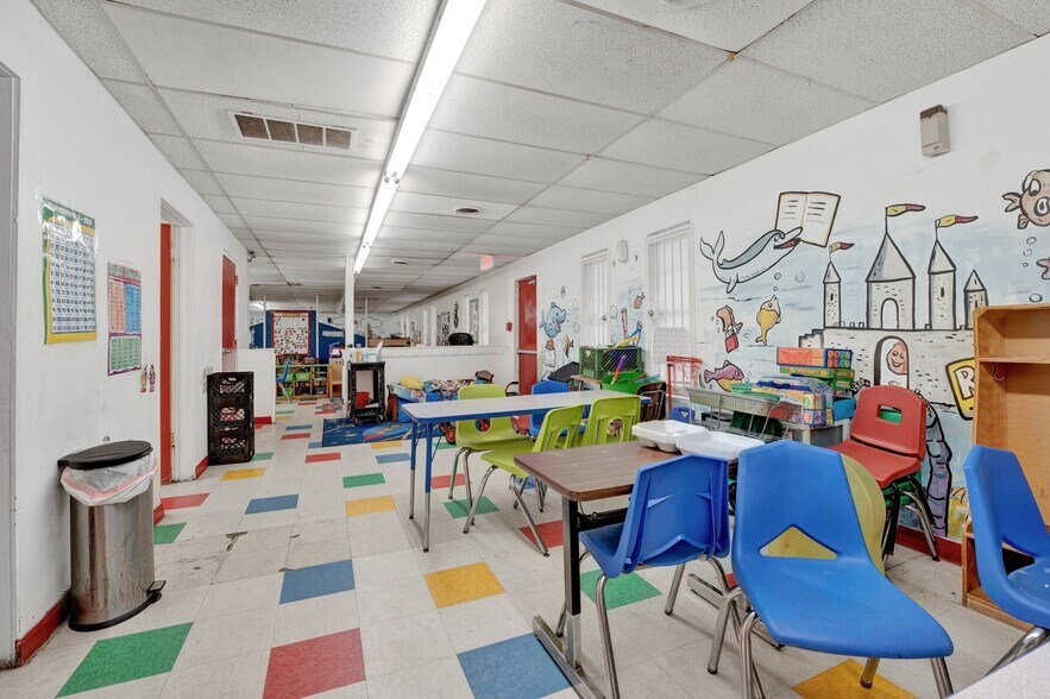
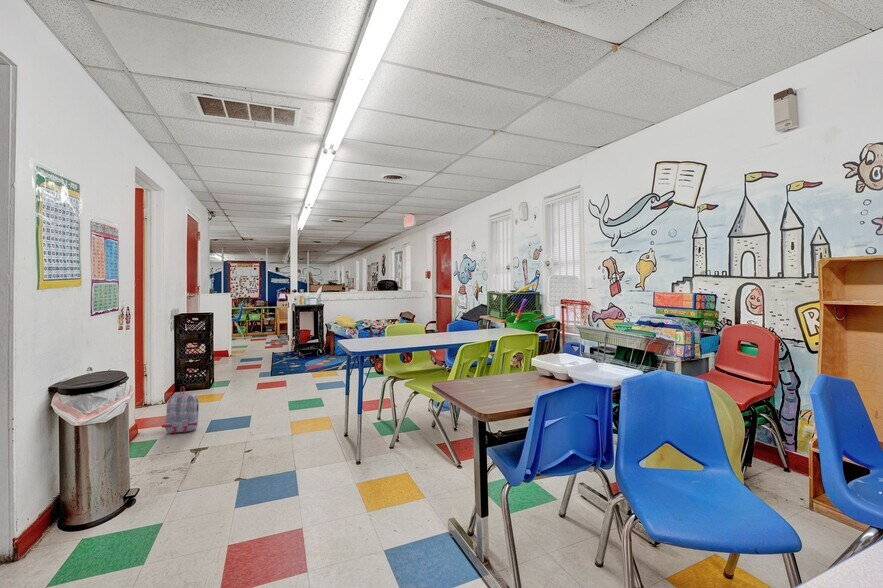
+ backpack (181, 409)
